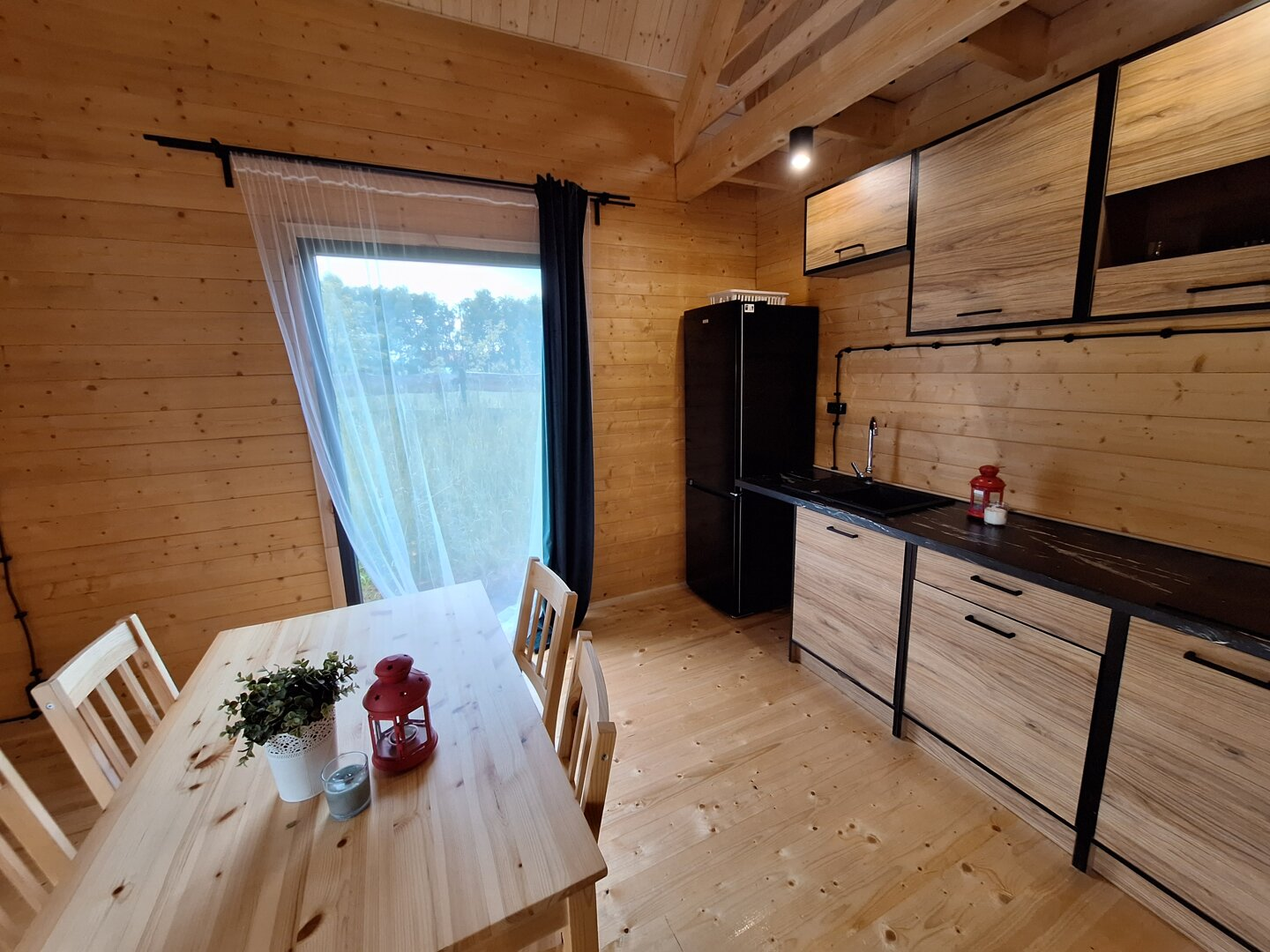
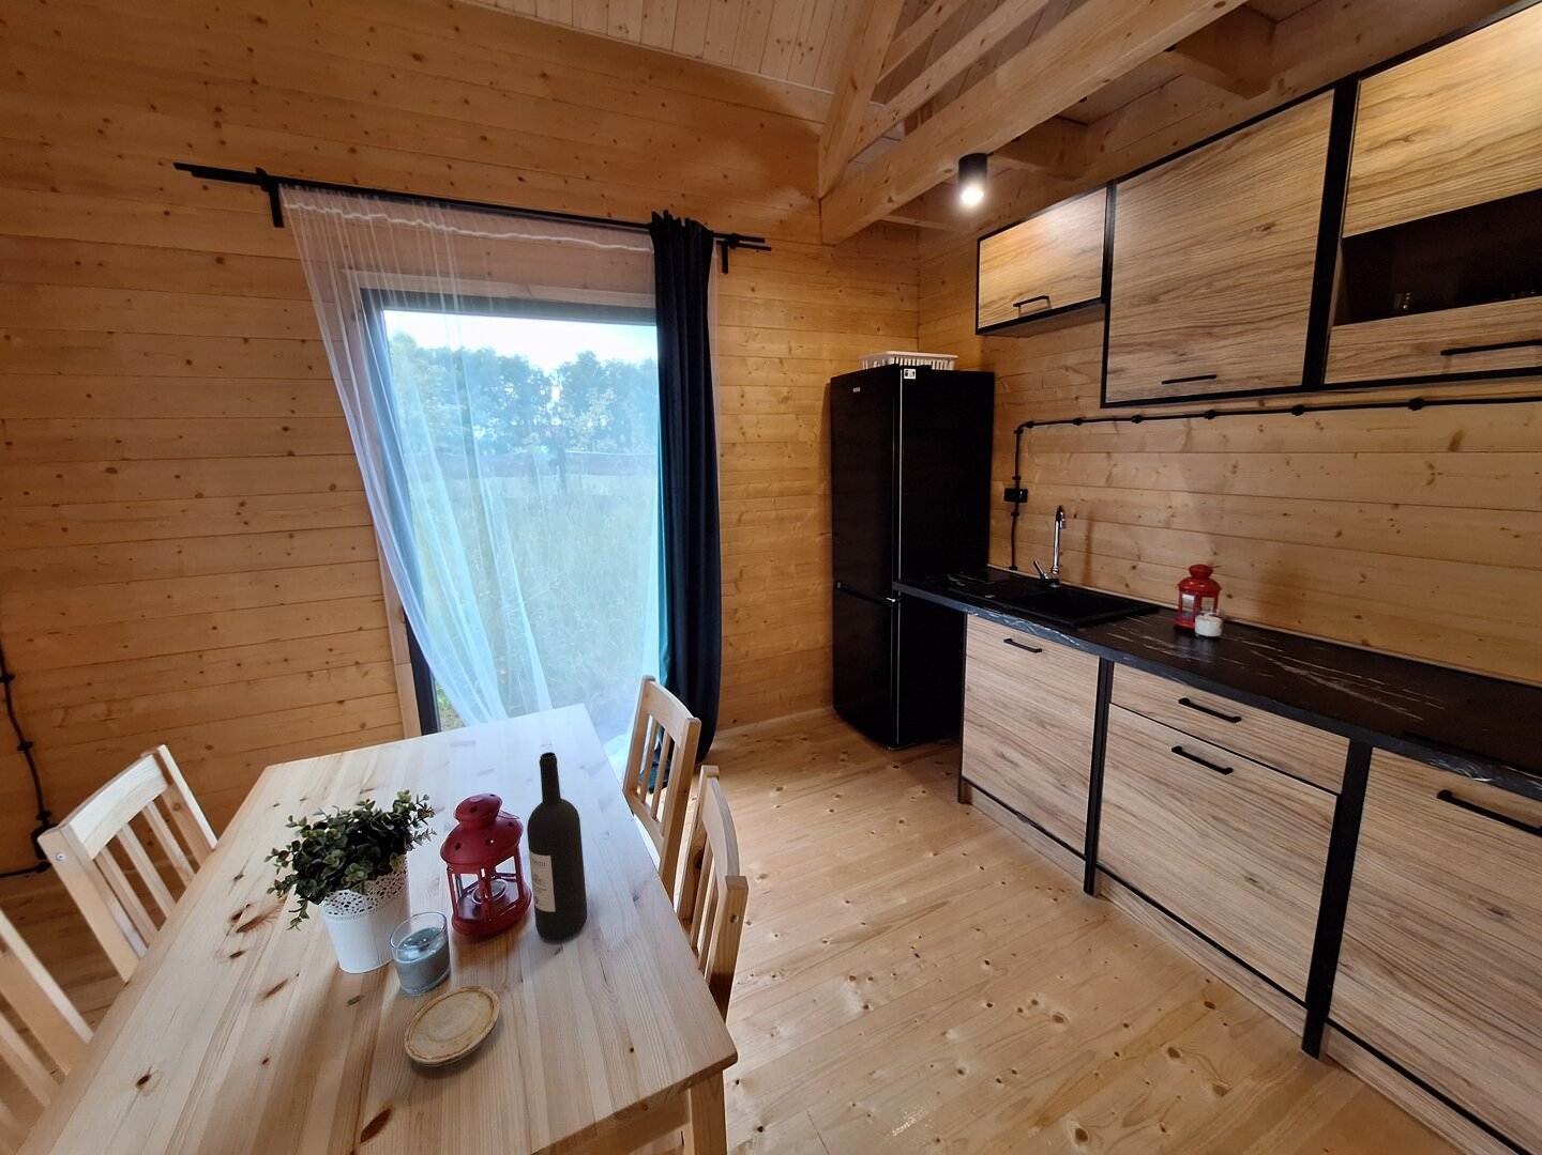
+ wood slice (454, 1028)
+ wine bottle (555, 843)
